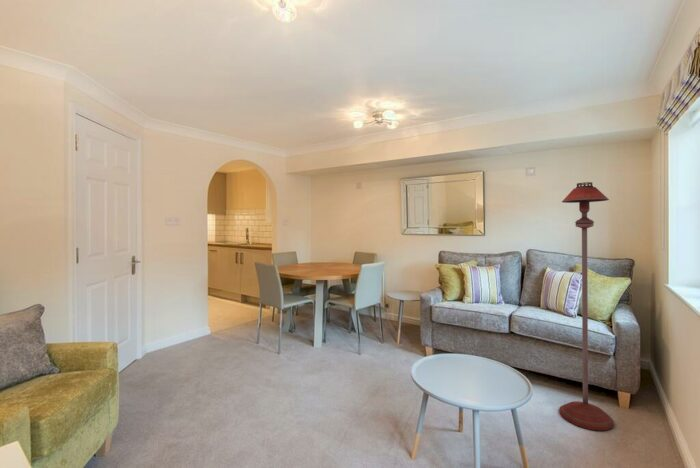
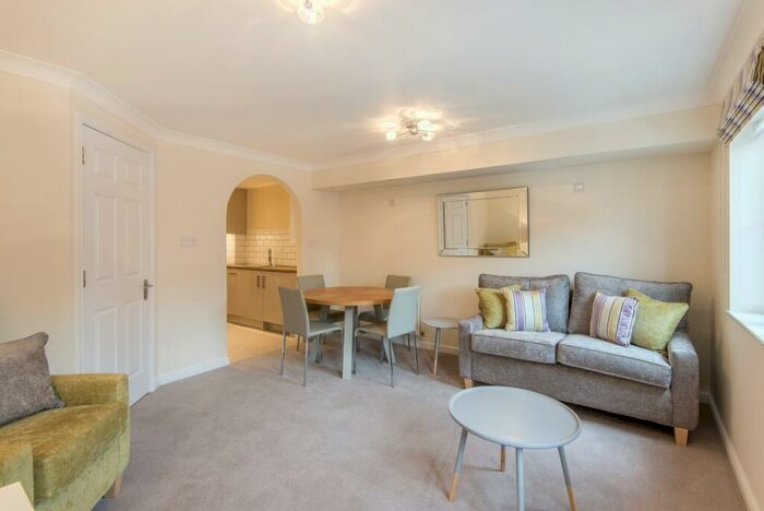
- floor lamp (584, 300)
